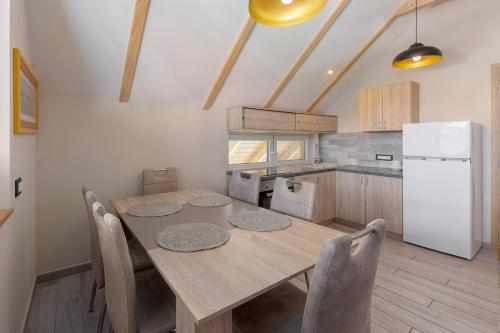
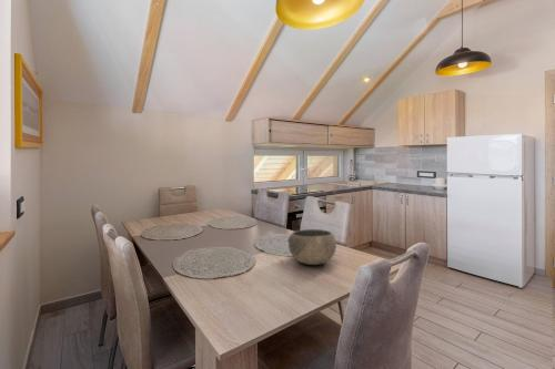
+ bowl (312, 247)
